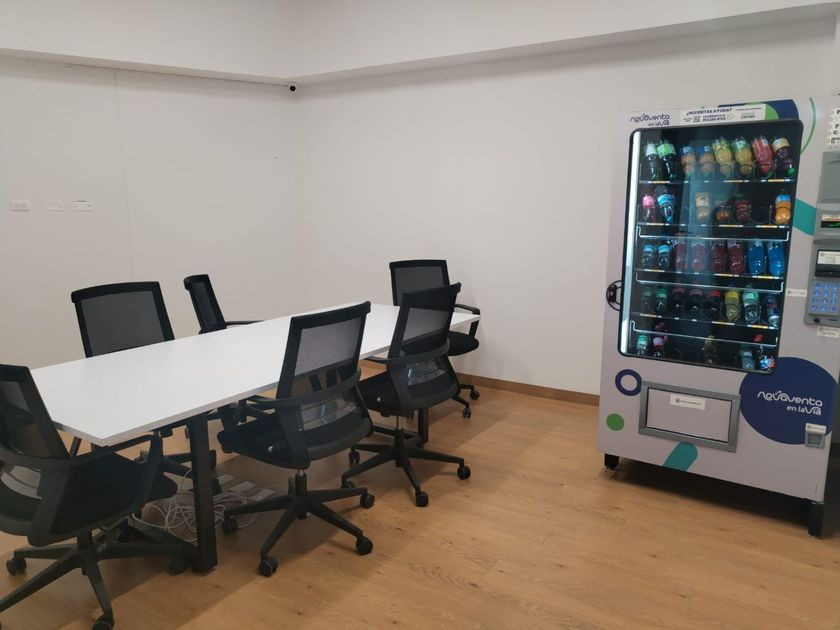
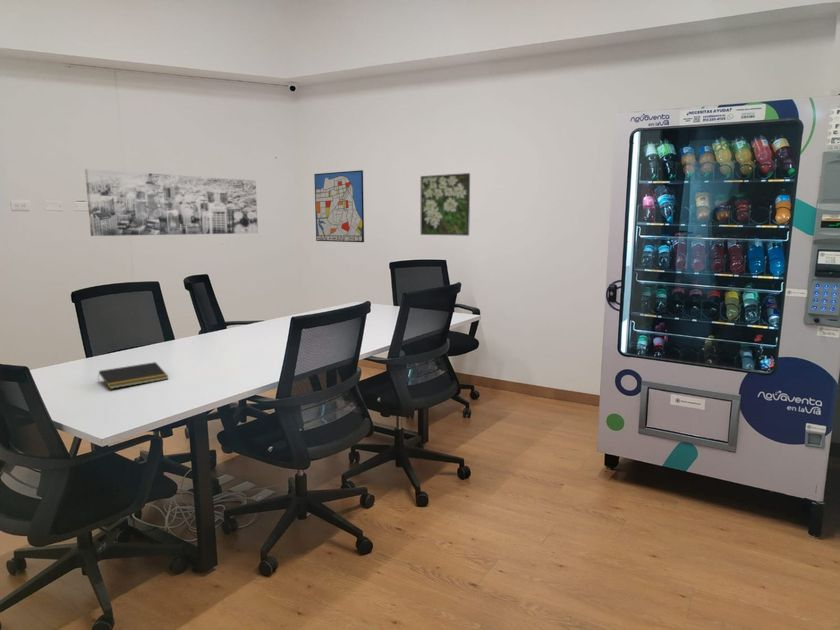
+ notepad (134, 374)
+ wall art (181, 205)
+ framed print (444, 205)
+ wall art (338, 207)
